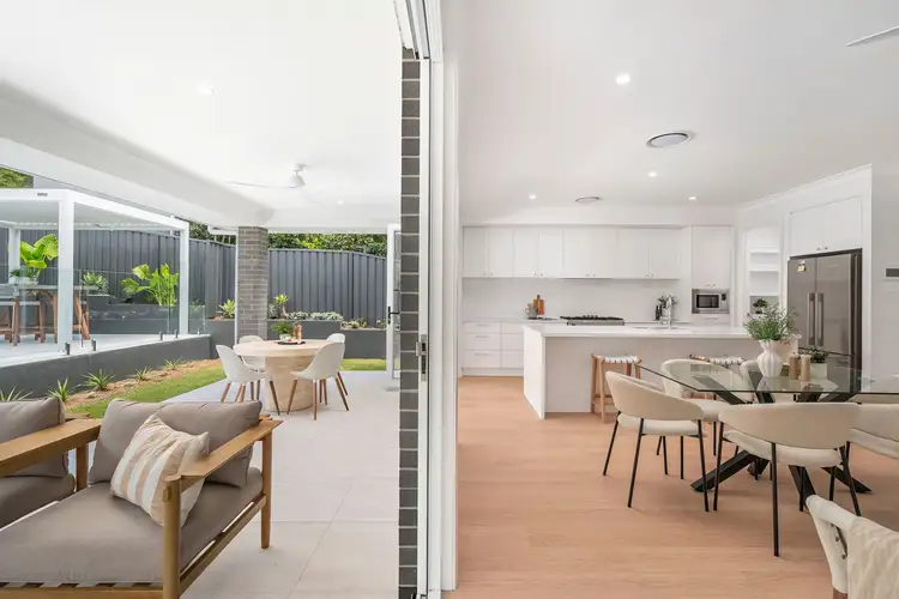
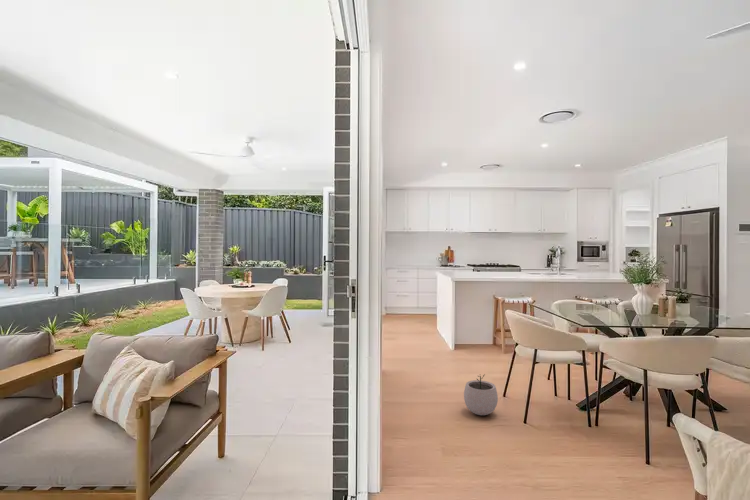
+ plant pot (480, 392)
